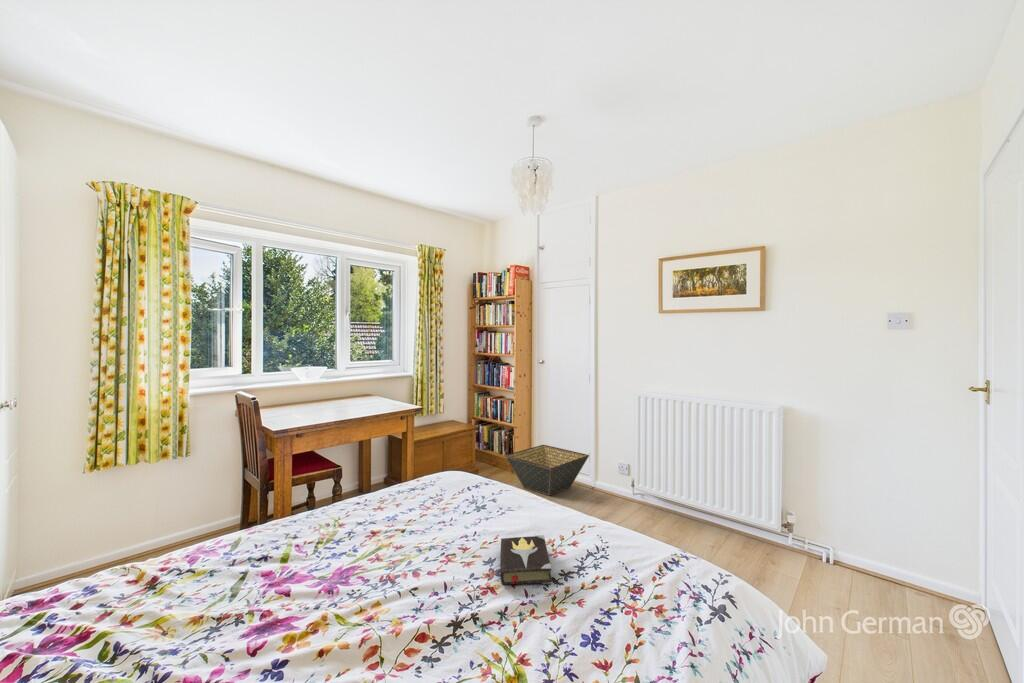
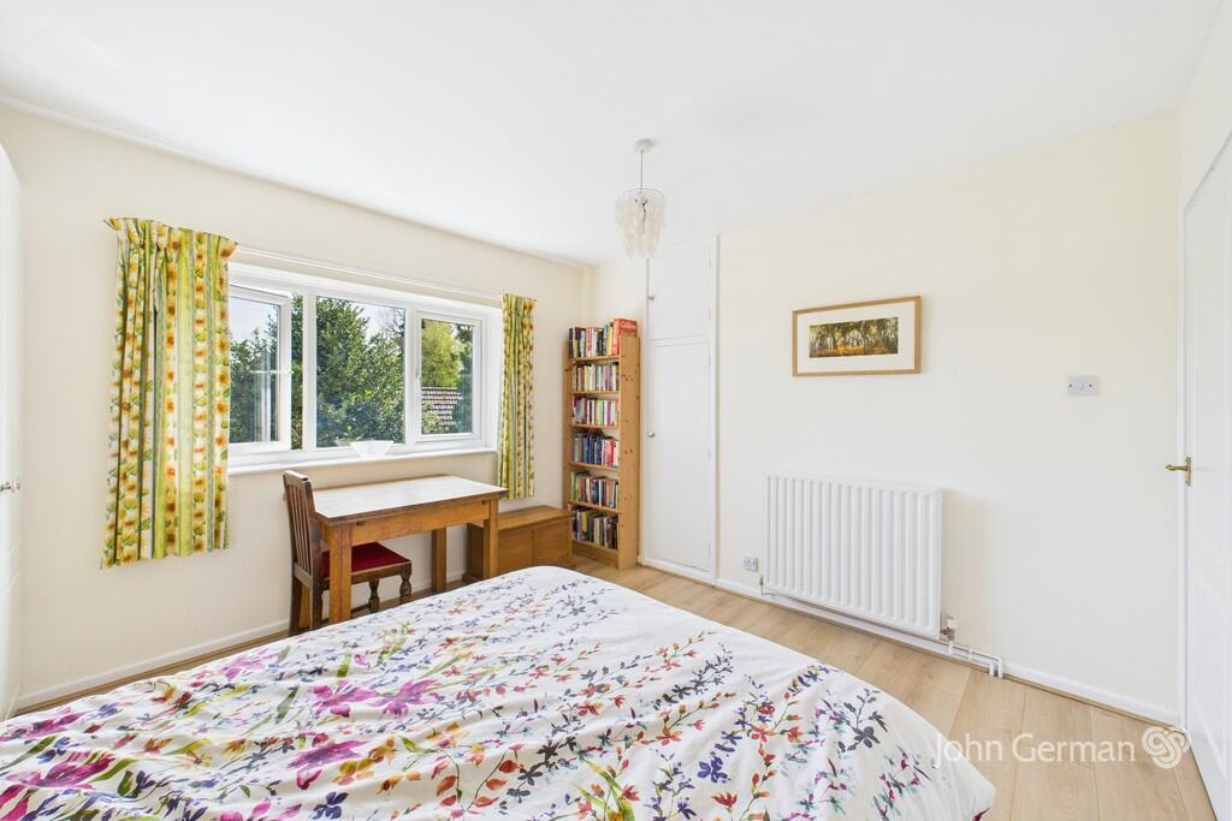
- hardback book (524, 557)
- basket (547, 471)
